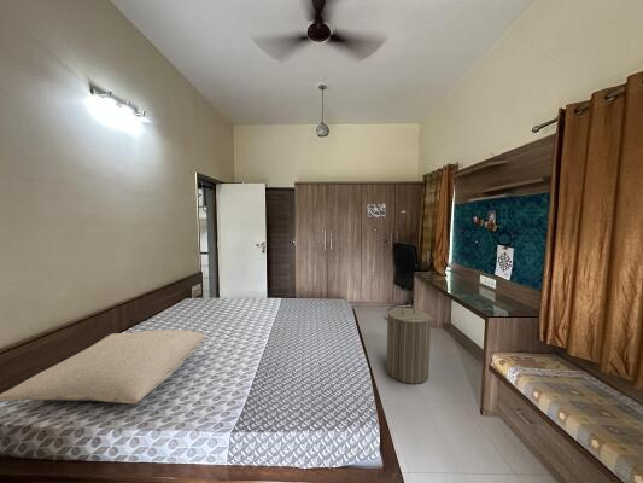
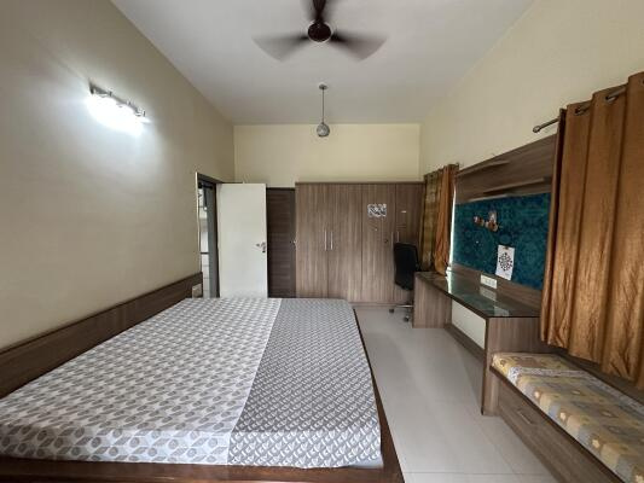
- laundry hamper (408, 338)
- pillow (122, 360)
